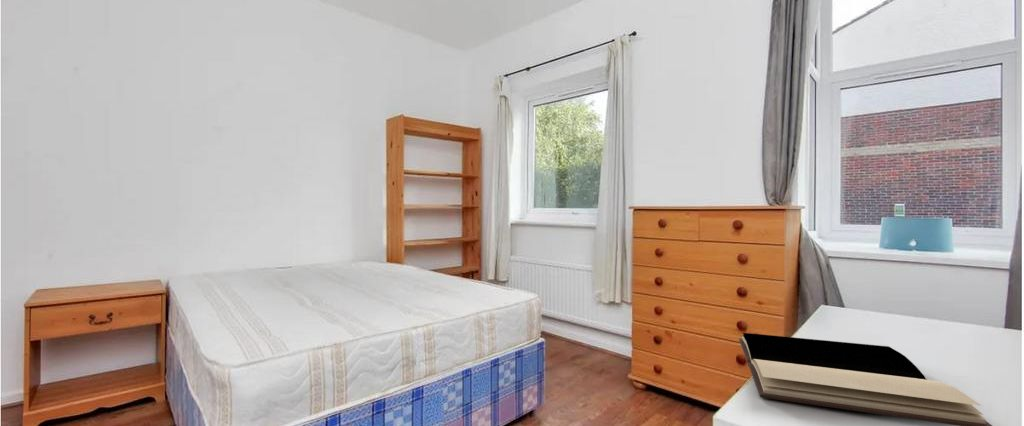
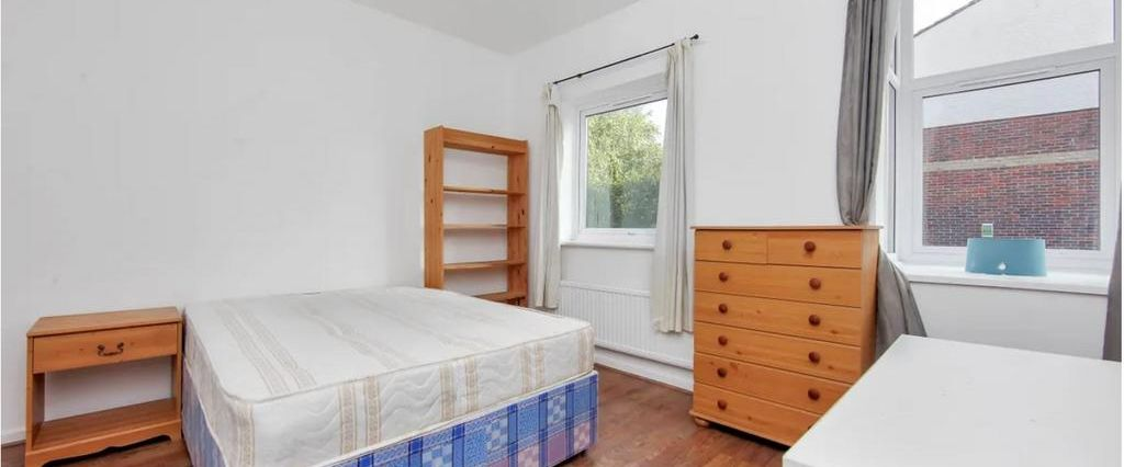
- book (833, 366)
